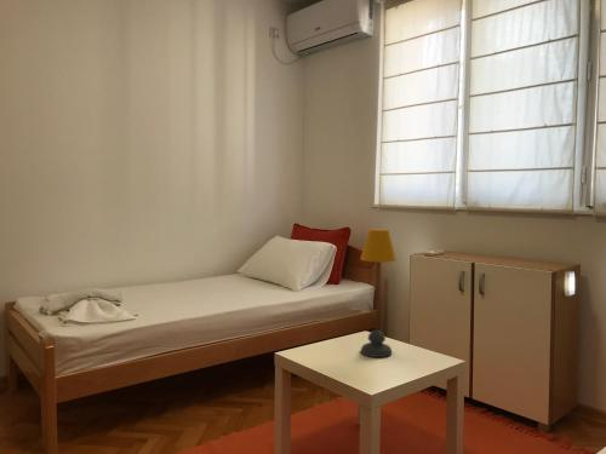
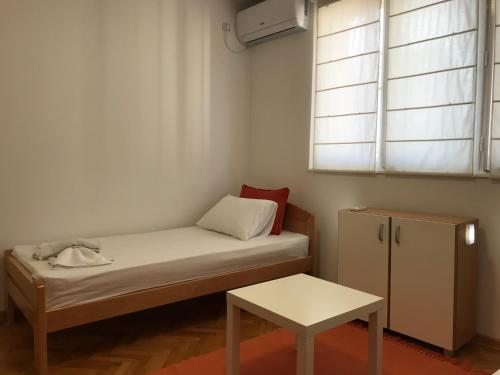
- table lamp (377, 291)
